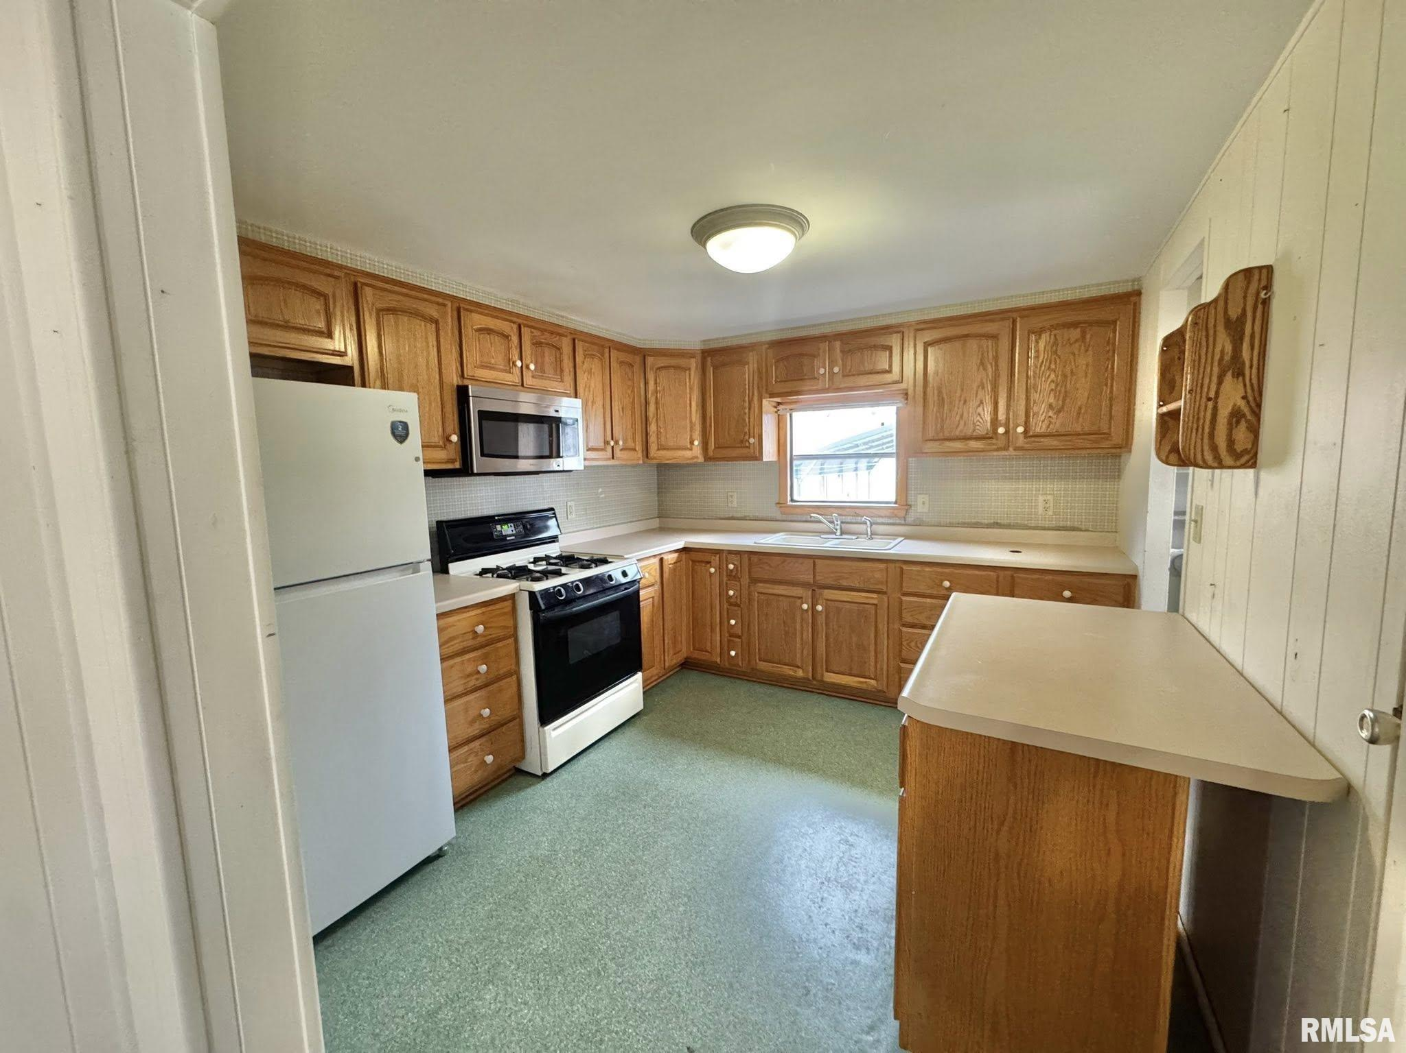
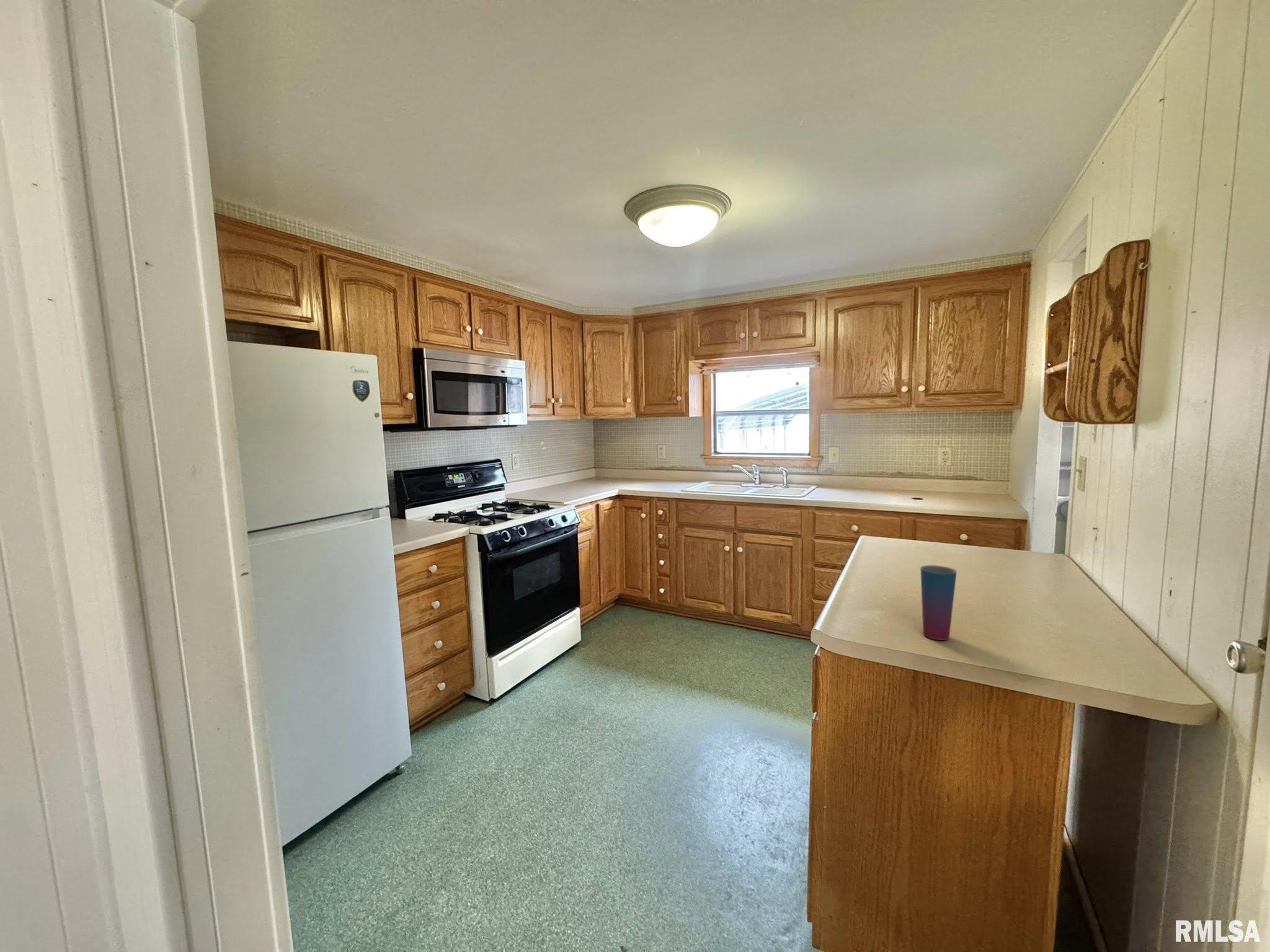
+ cup (937, 602)
